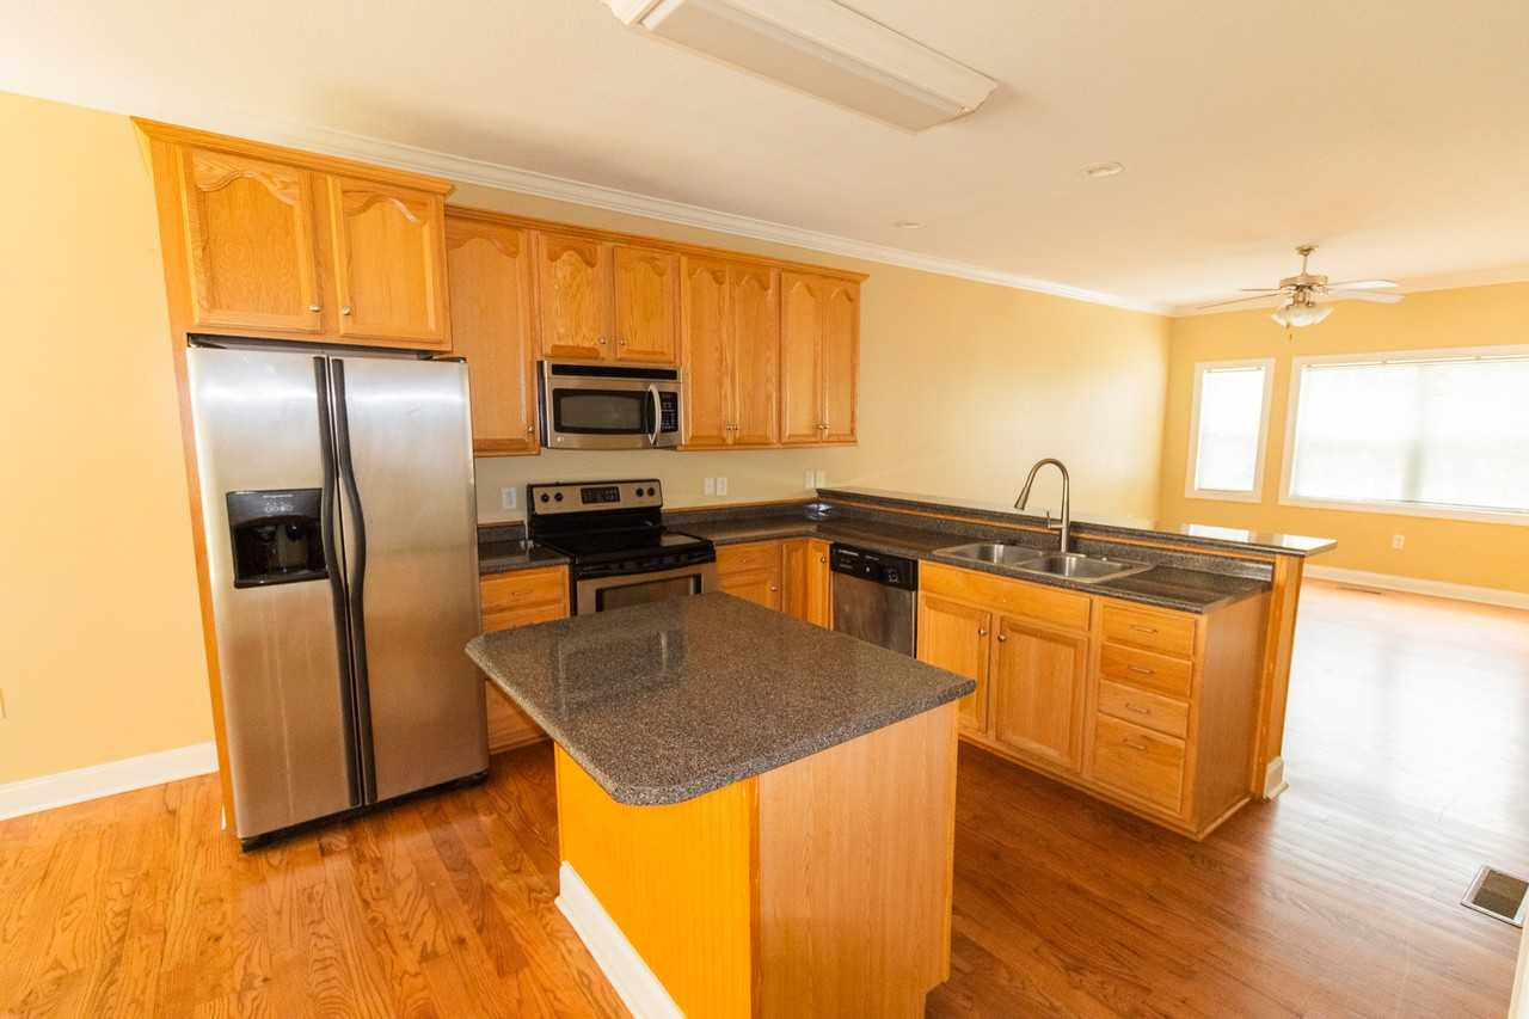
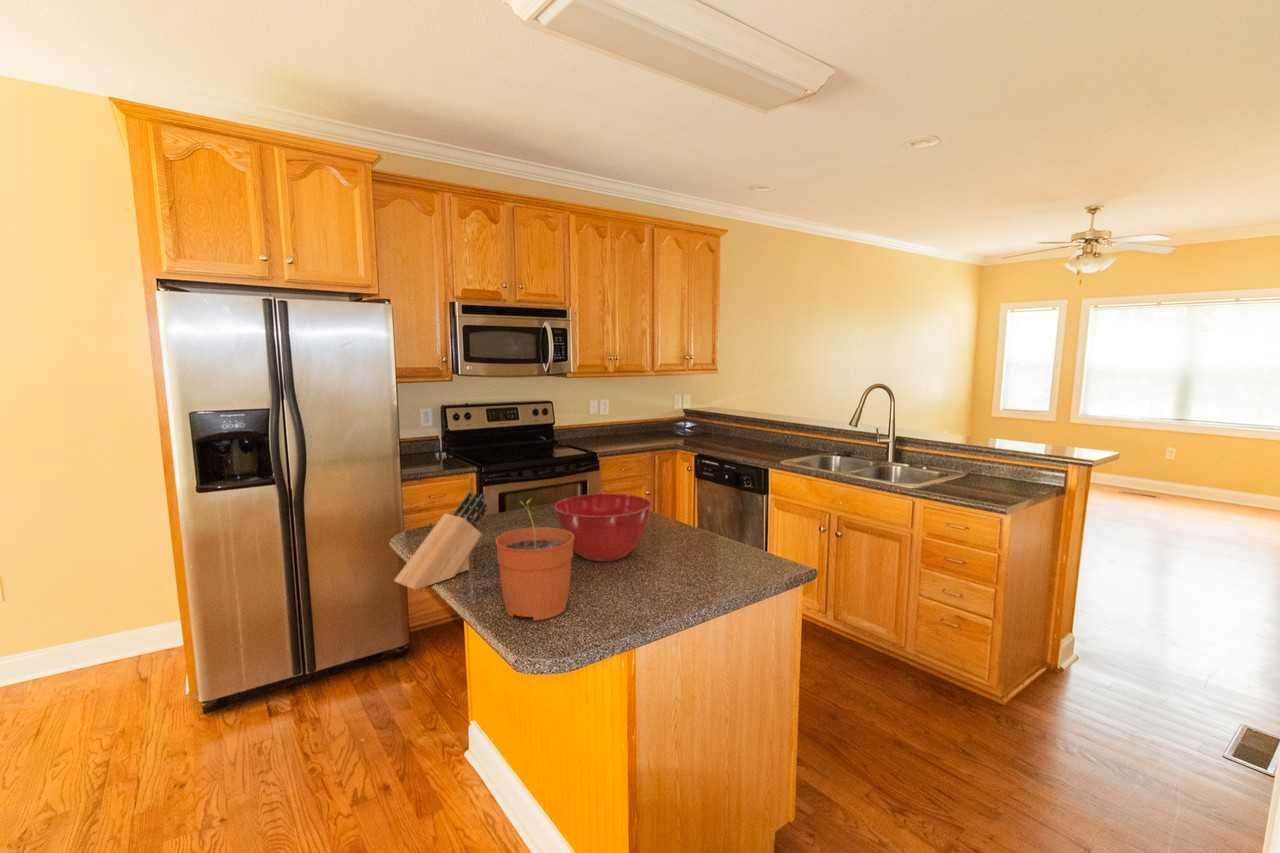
+ plant pot (535, 555)
+ mixing bowl (603, 528)
+ knife block (445, 536)
